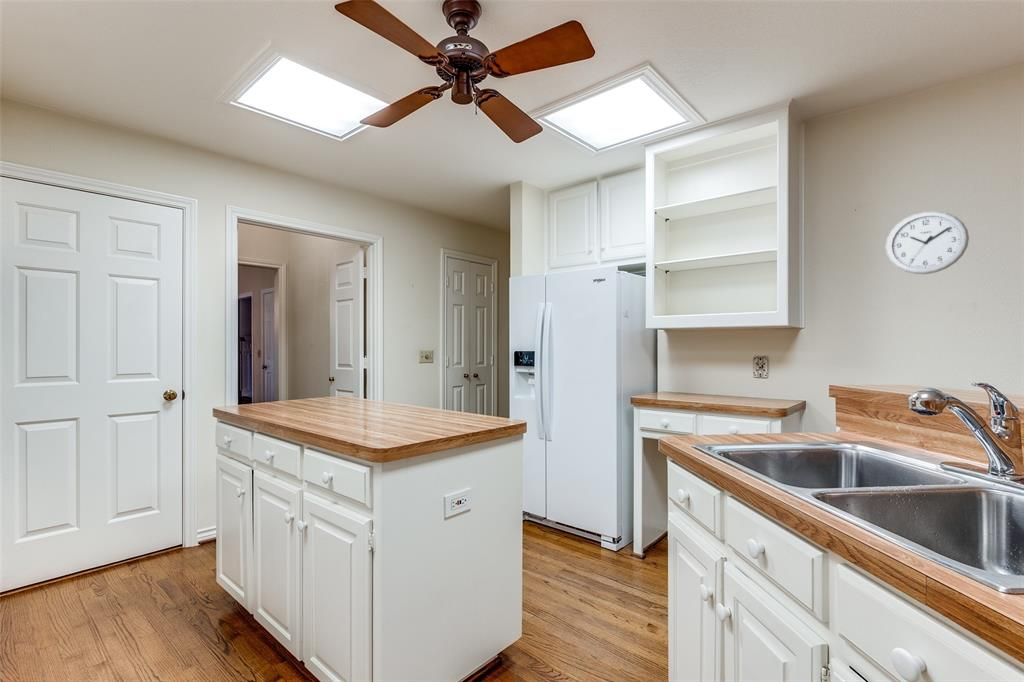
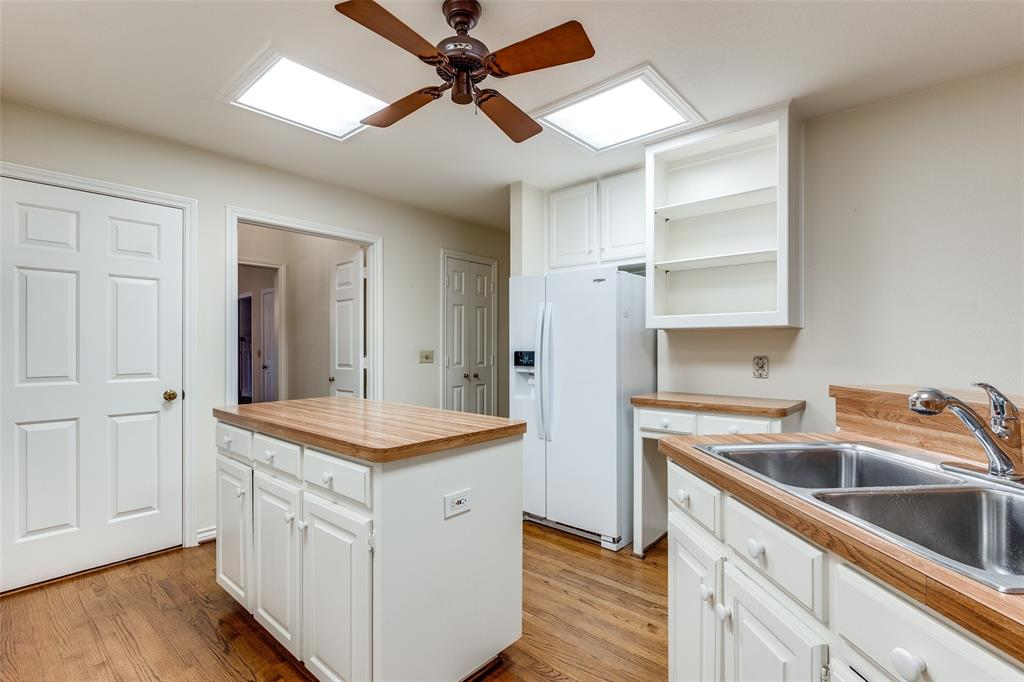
- wall clock (925, 242)
